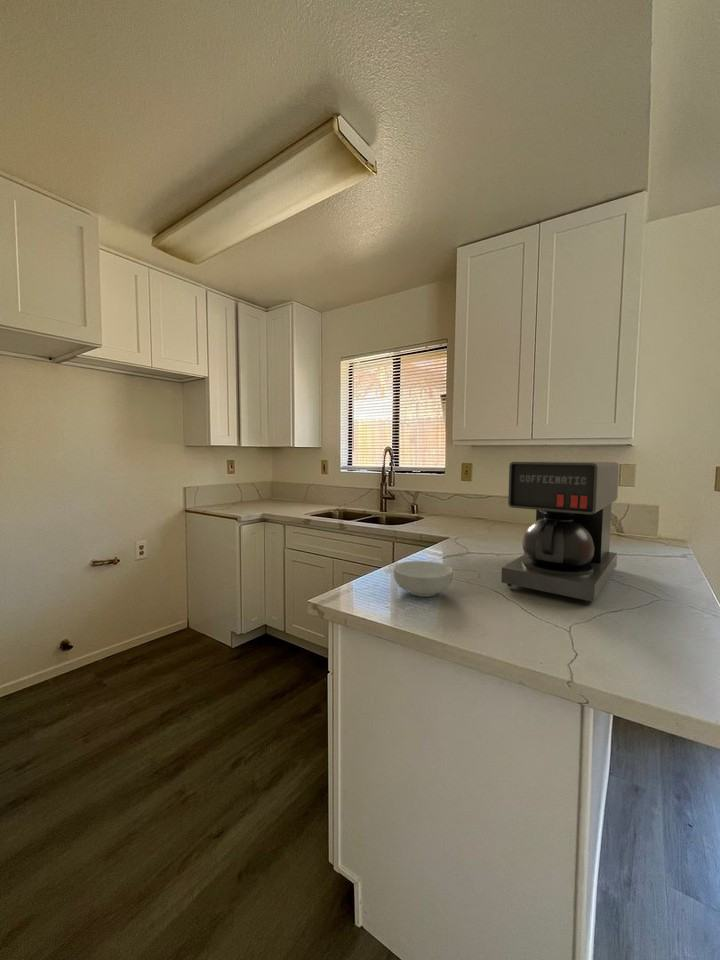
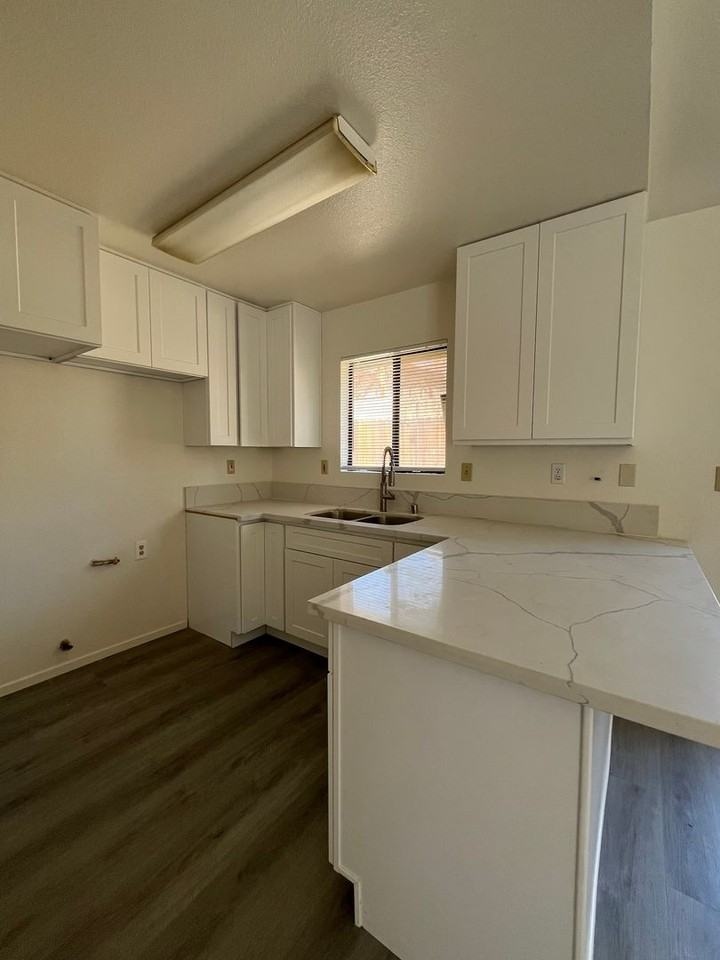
- cereal bowl (422, 580)
- coffee maker (565, 520)
